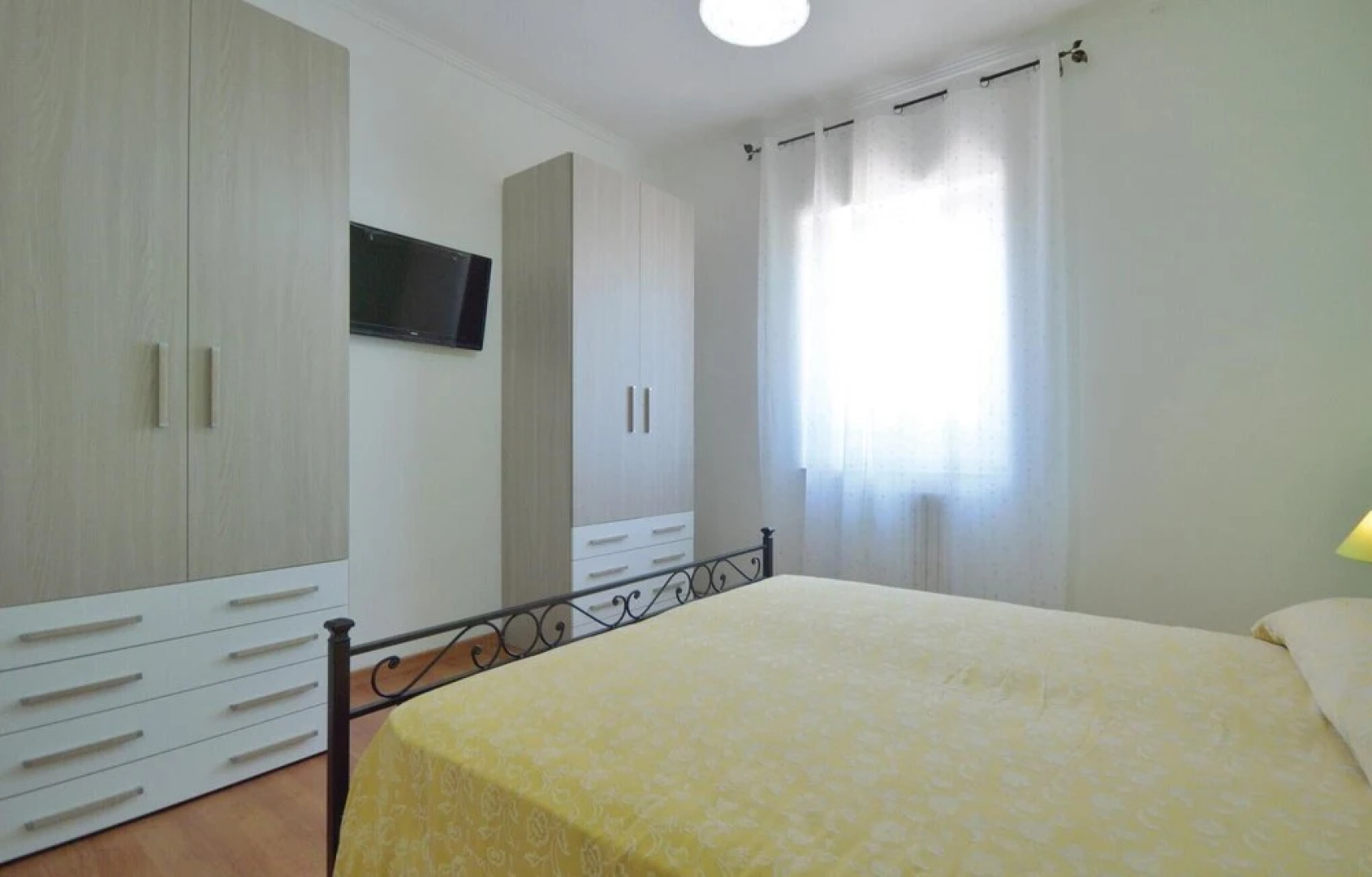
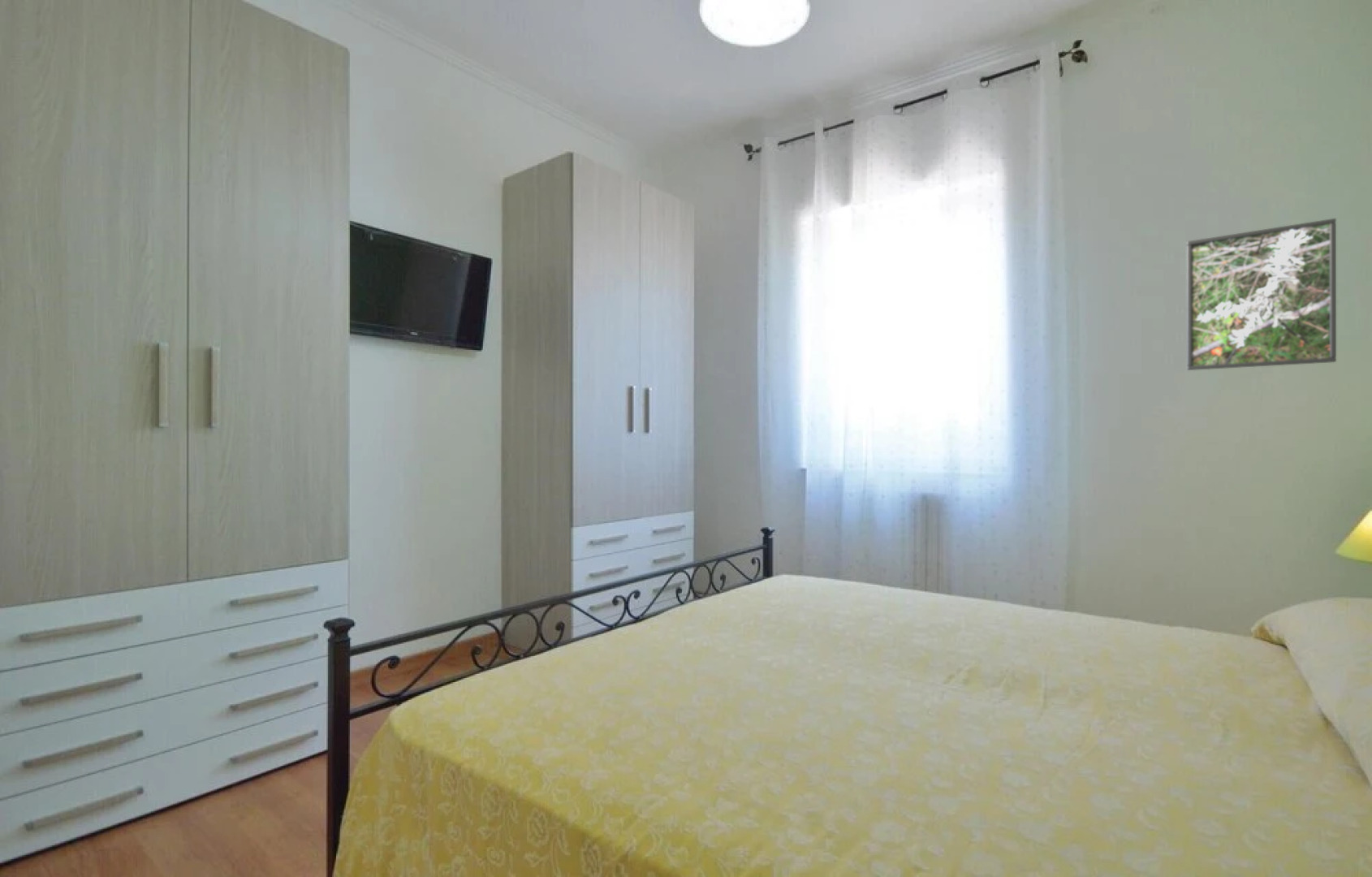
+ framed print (1257, 298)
